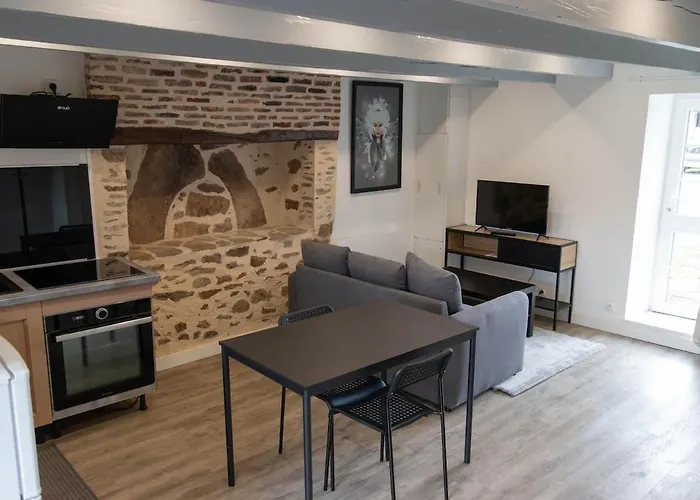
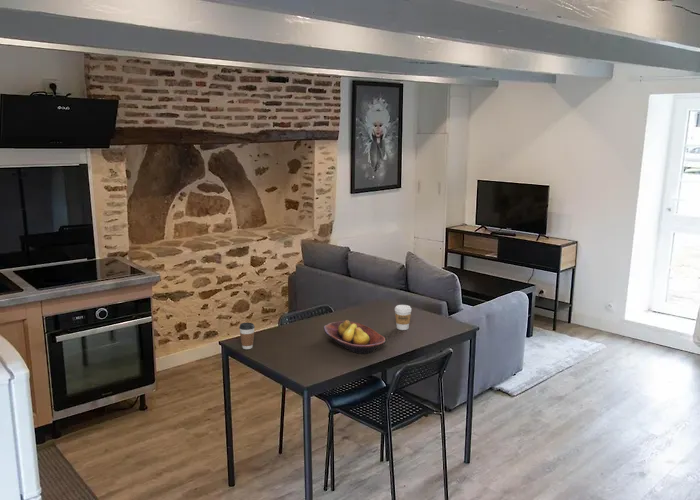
+ coffee cup (402, 317)
+ coffee cup (247, 335)
+ fruit bowl (353, 334)
